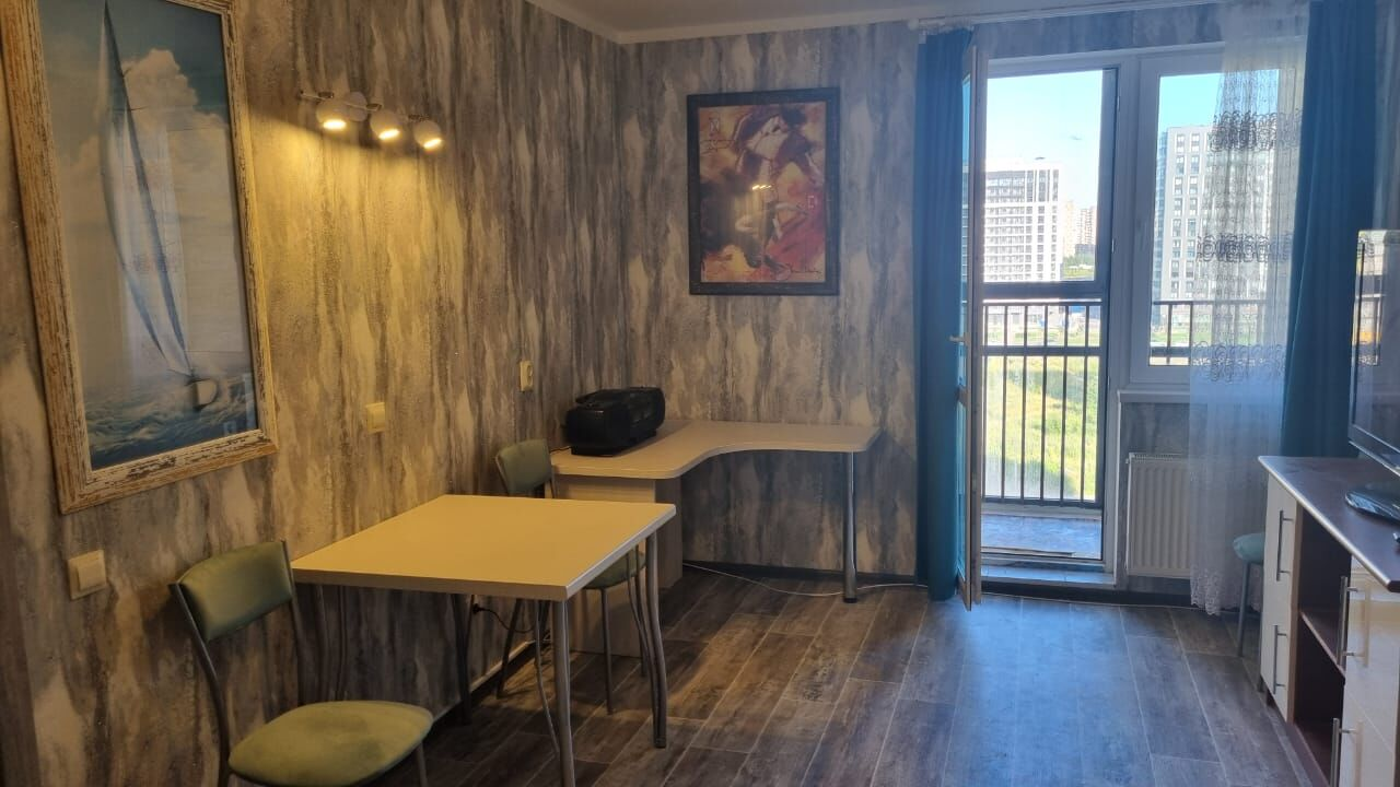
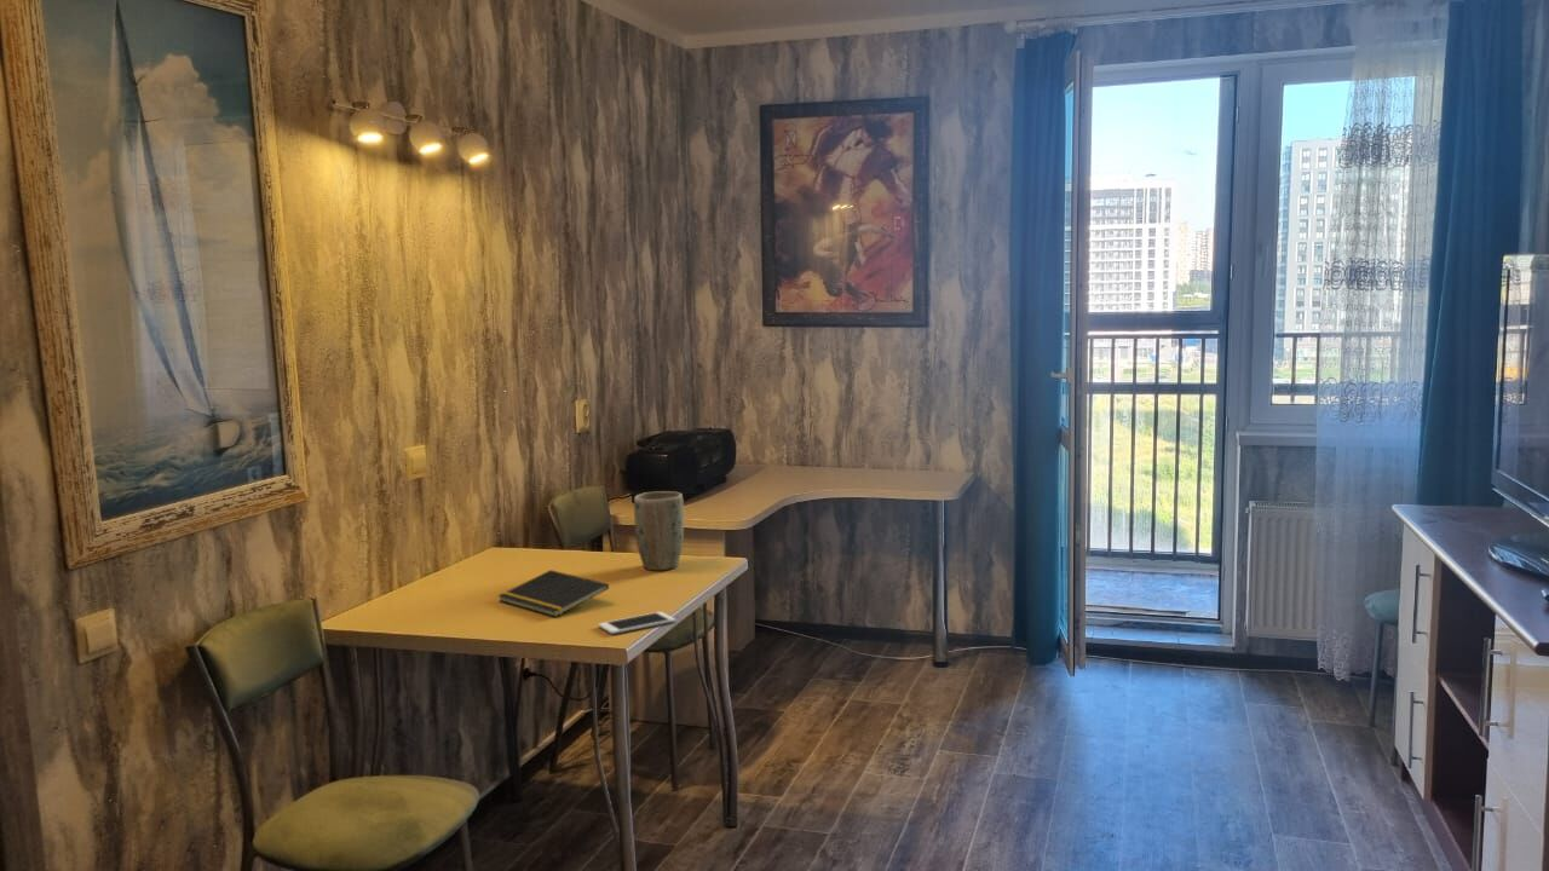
+ plant pot (660, 530)
+ notepad (553, 592)
+ cell phone (637, 622)
